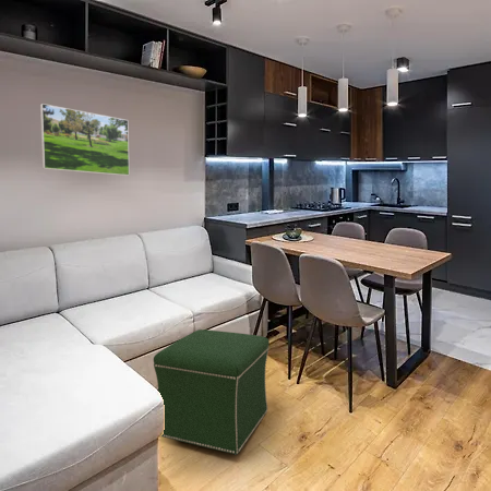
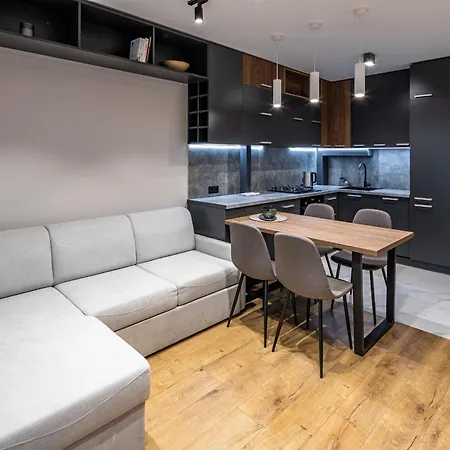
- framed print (88, 142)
- ottoman (215, 382)
